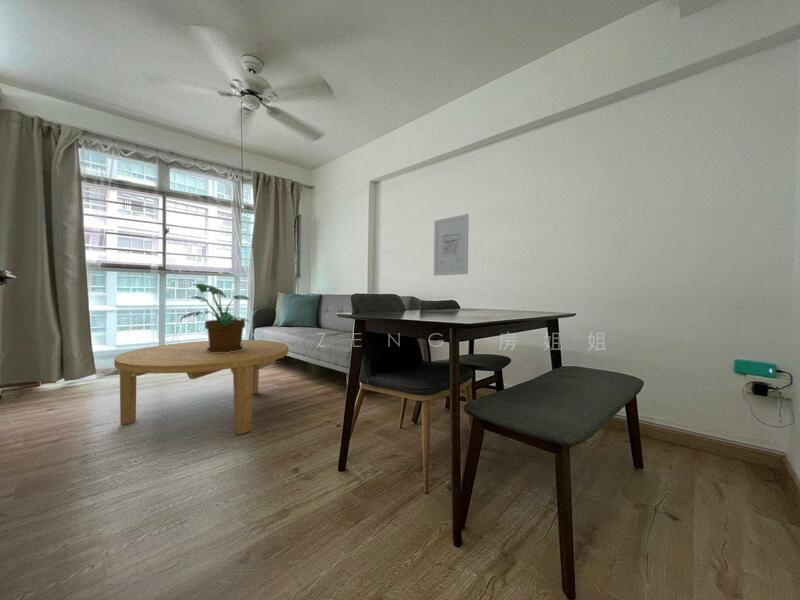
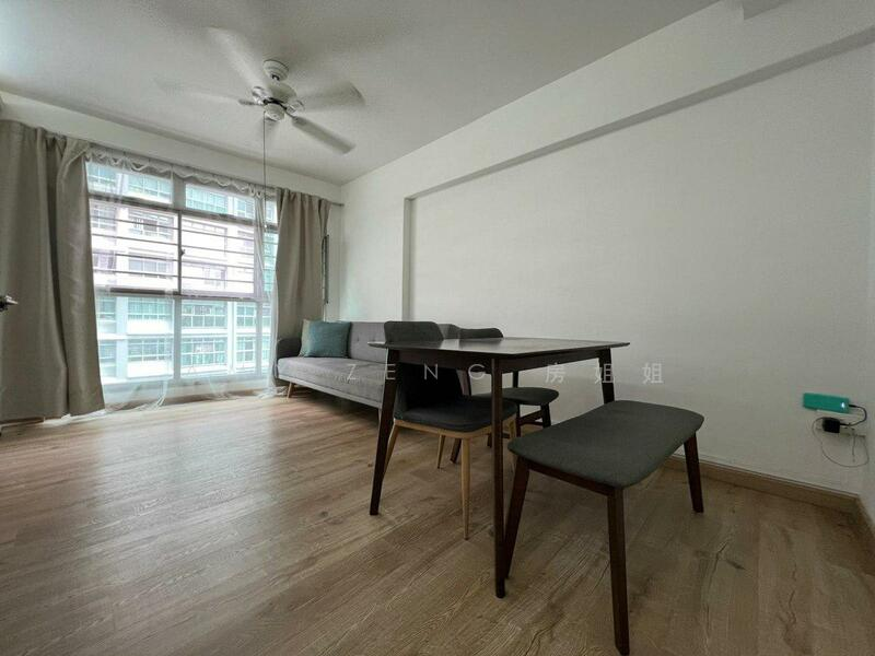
- potted plant (215, 316)
- wall art (450, 246)
- coffee table (208, 374)
